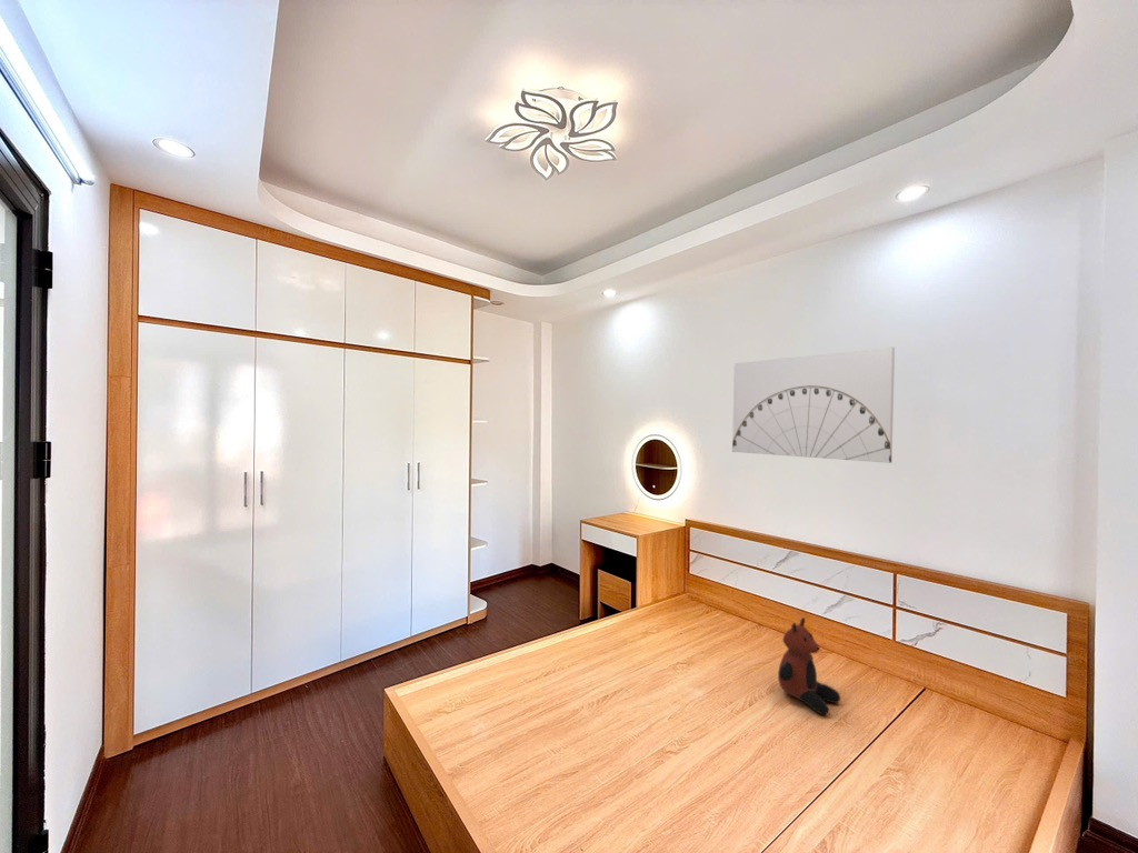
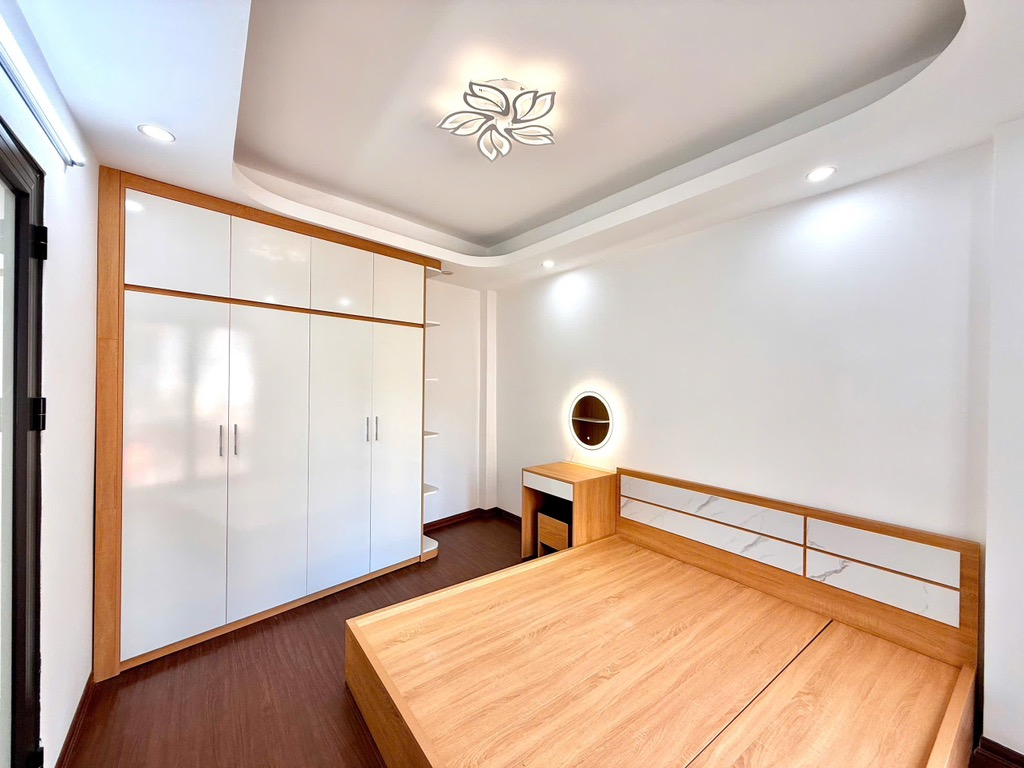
- teddy bear (808, 661)
- wall art (802, 407)
